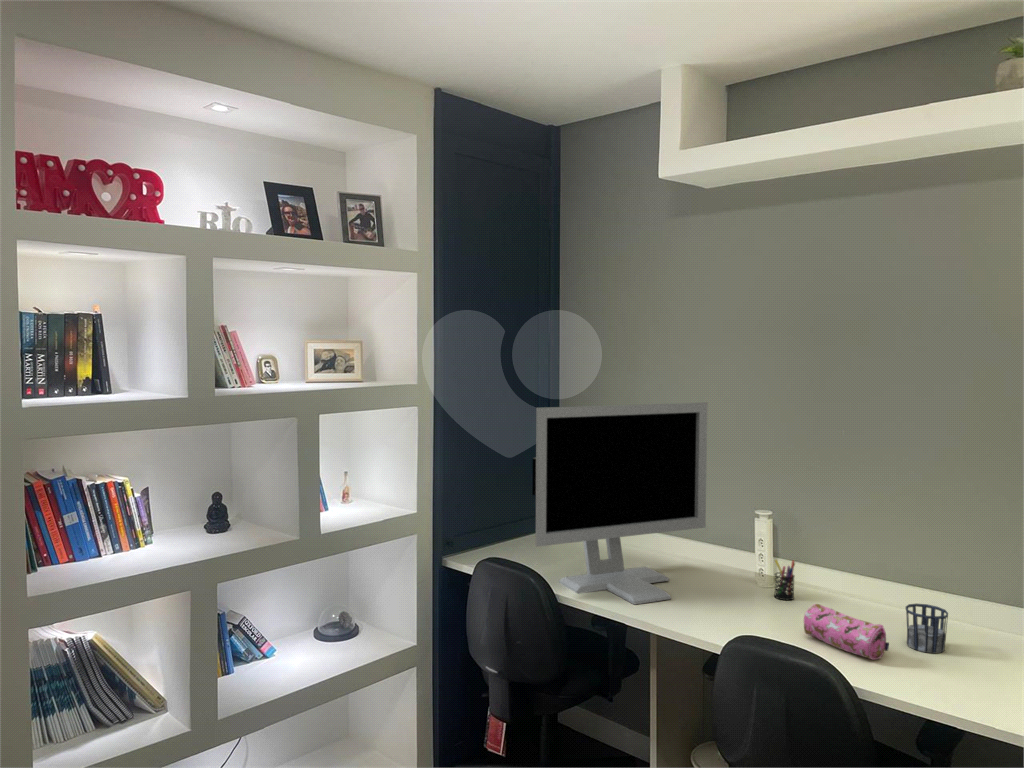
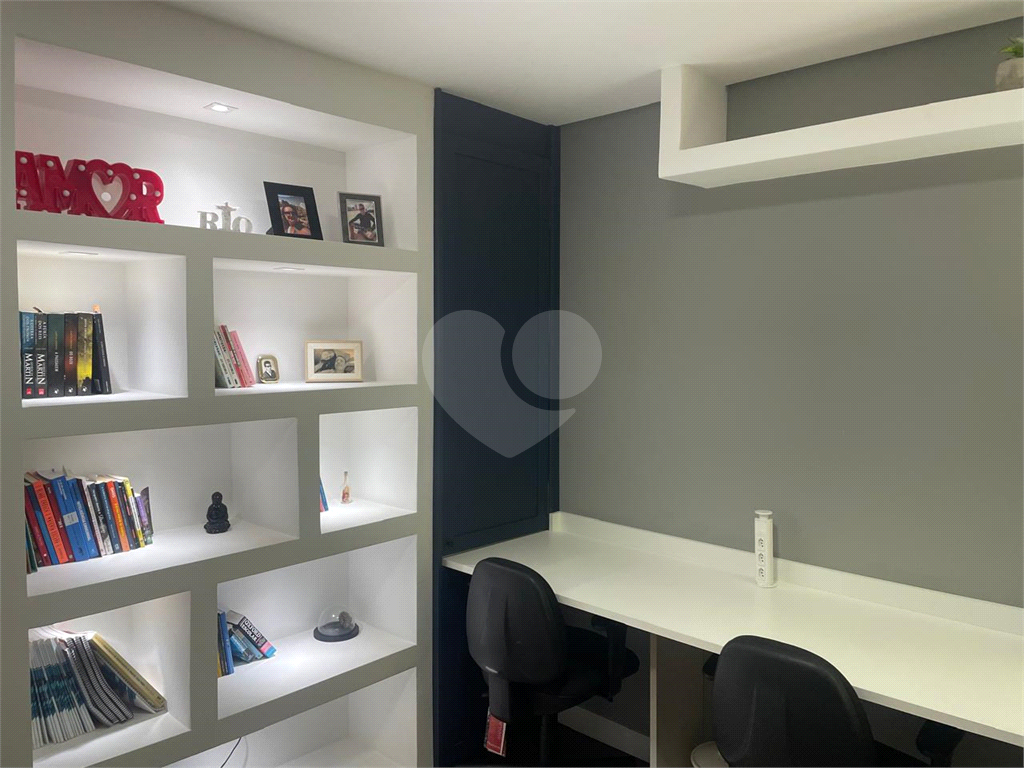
- monitor (623, 495)
- cup (926, 628)
- pencil case (843, 630)
- pen holder (786, 577)
